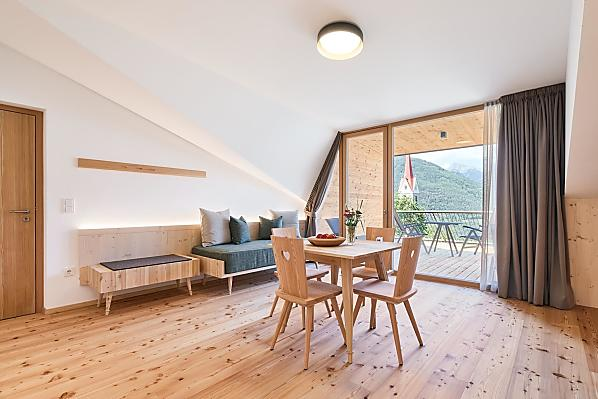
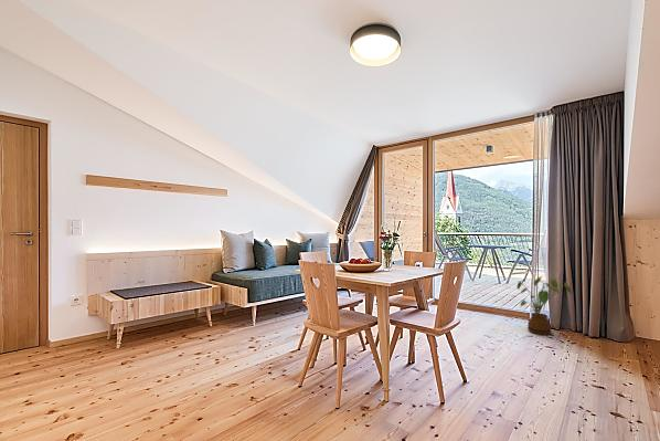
+ house plant (542, 305)
